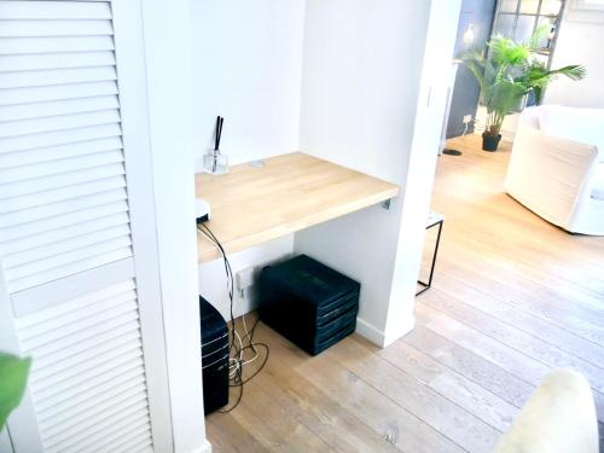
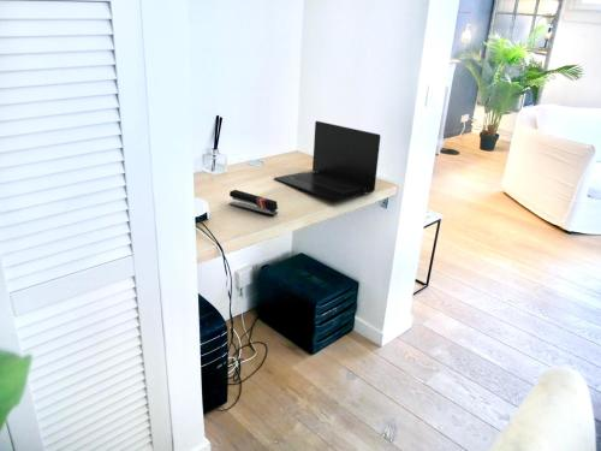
+ stapler (252, 202)
+ laptop (325, 158)
